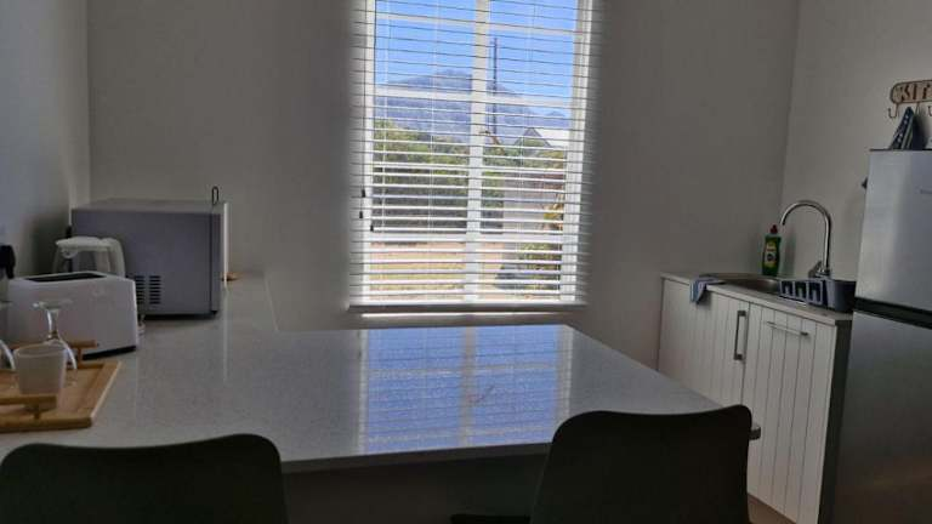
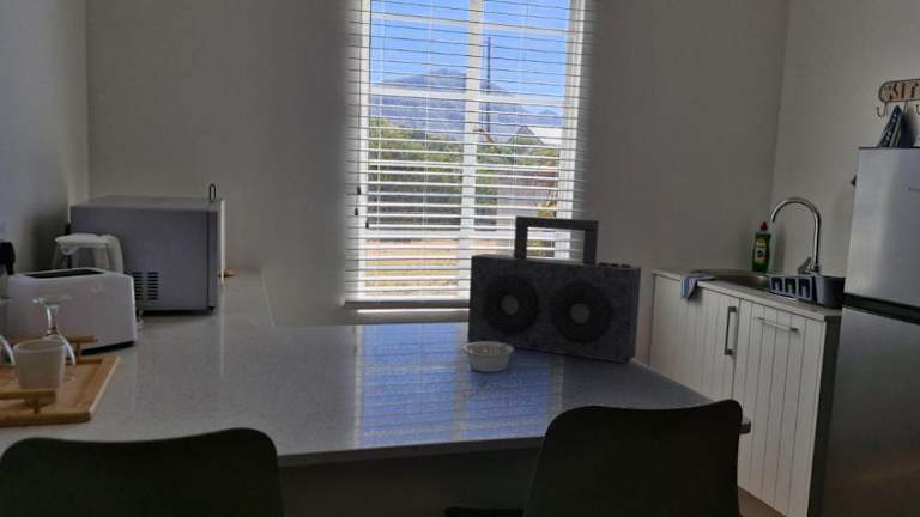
+ legume (489, 354)
+ speaker (550, 284)
